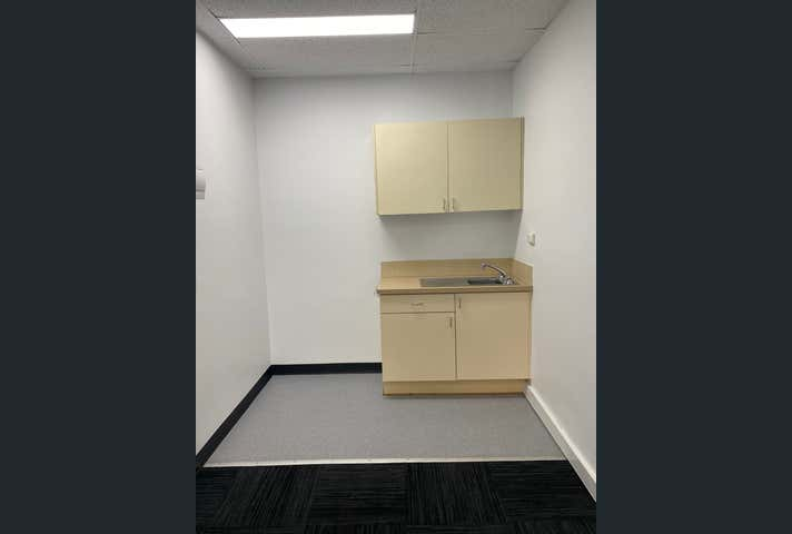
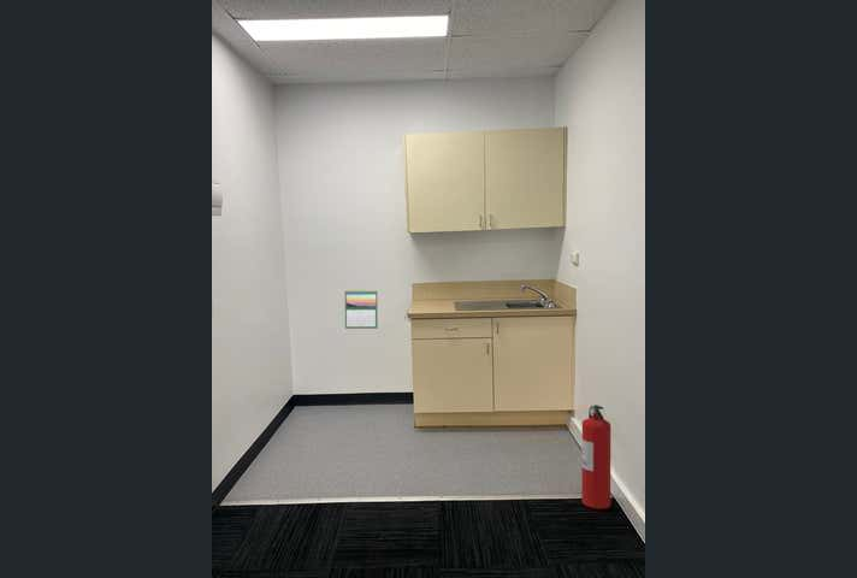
+ fire extinguisher (596, 452)
+ calendar (361, 308)
